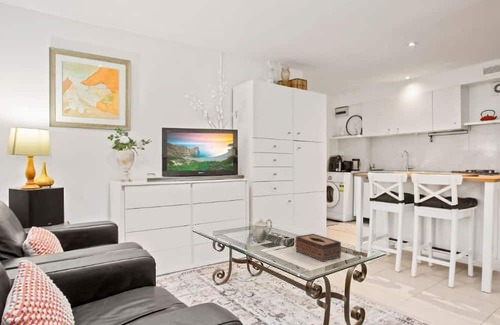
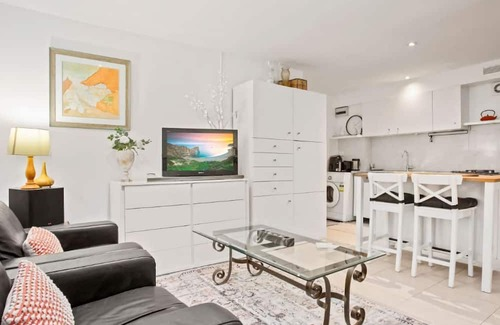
- teapot (260, 229)
- tissue box (317, 246)
